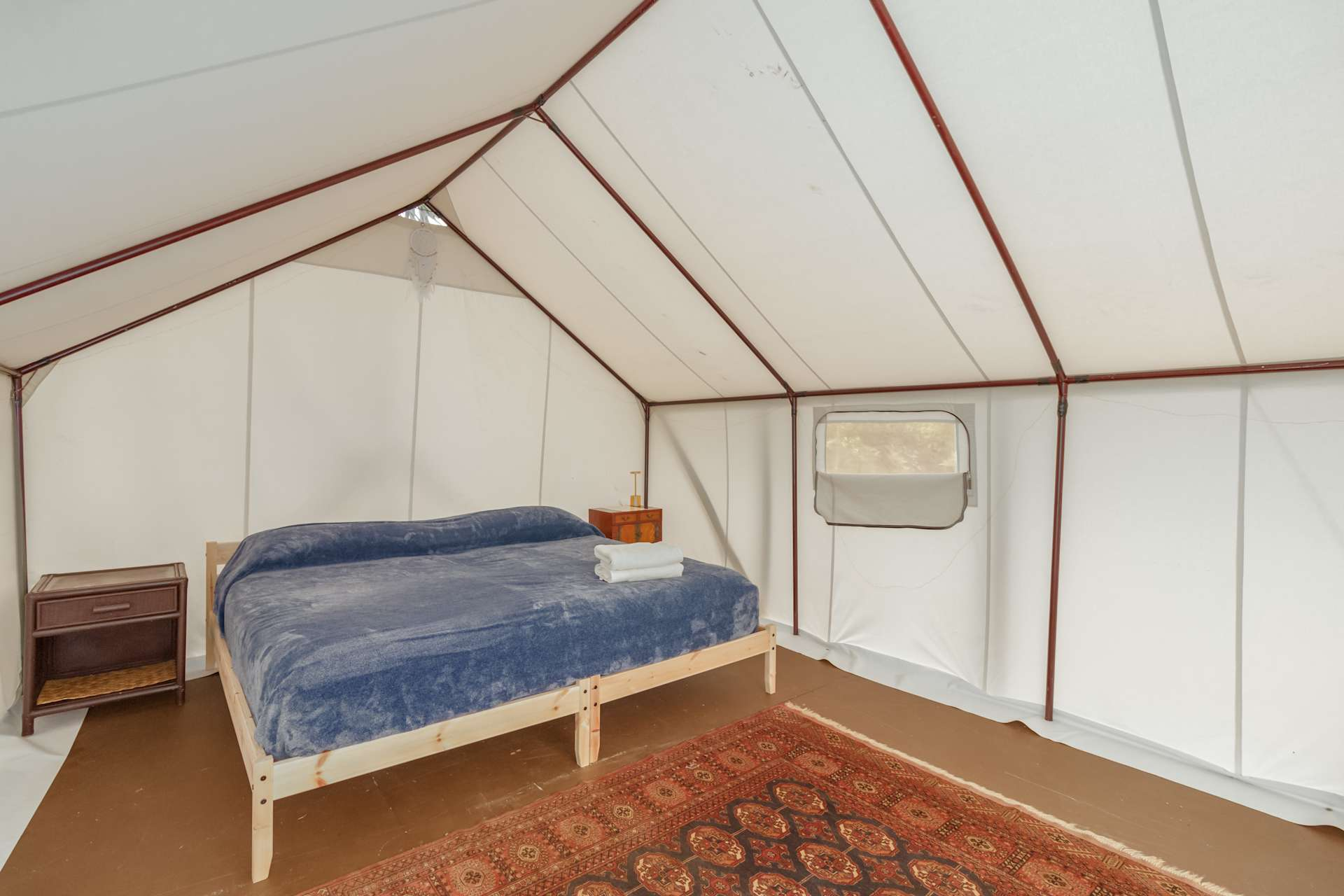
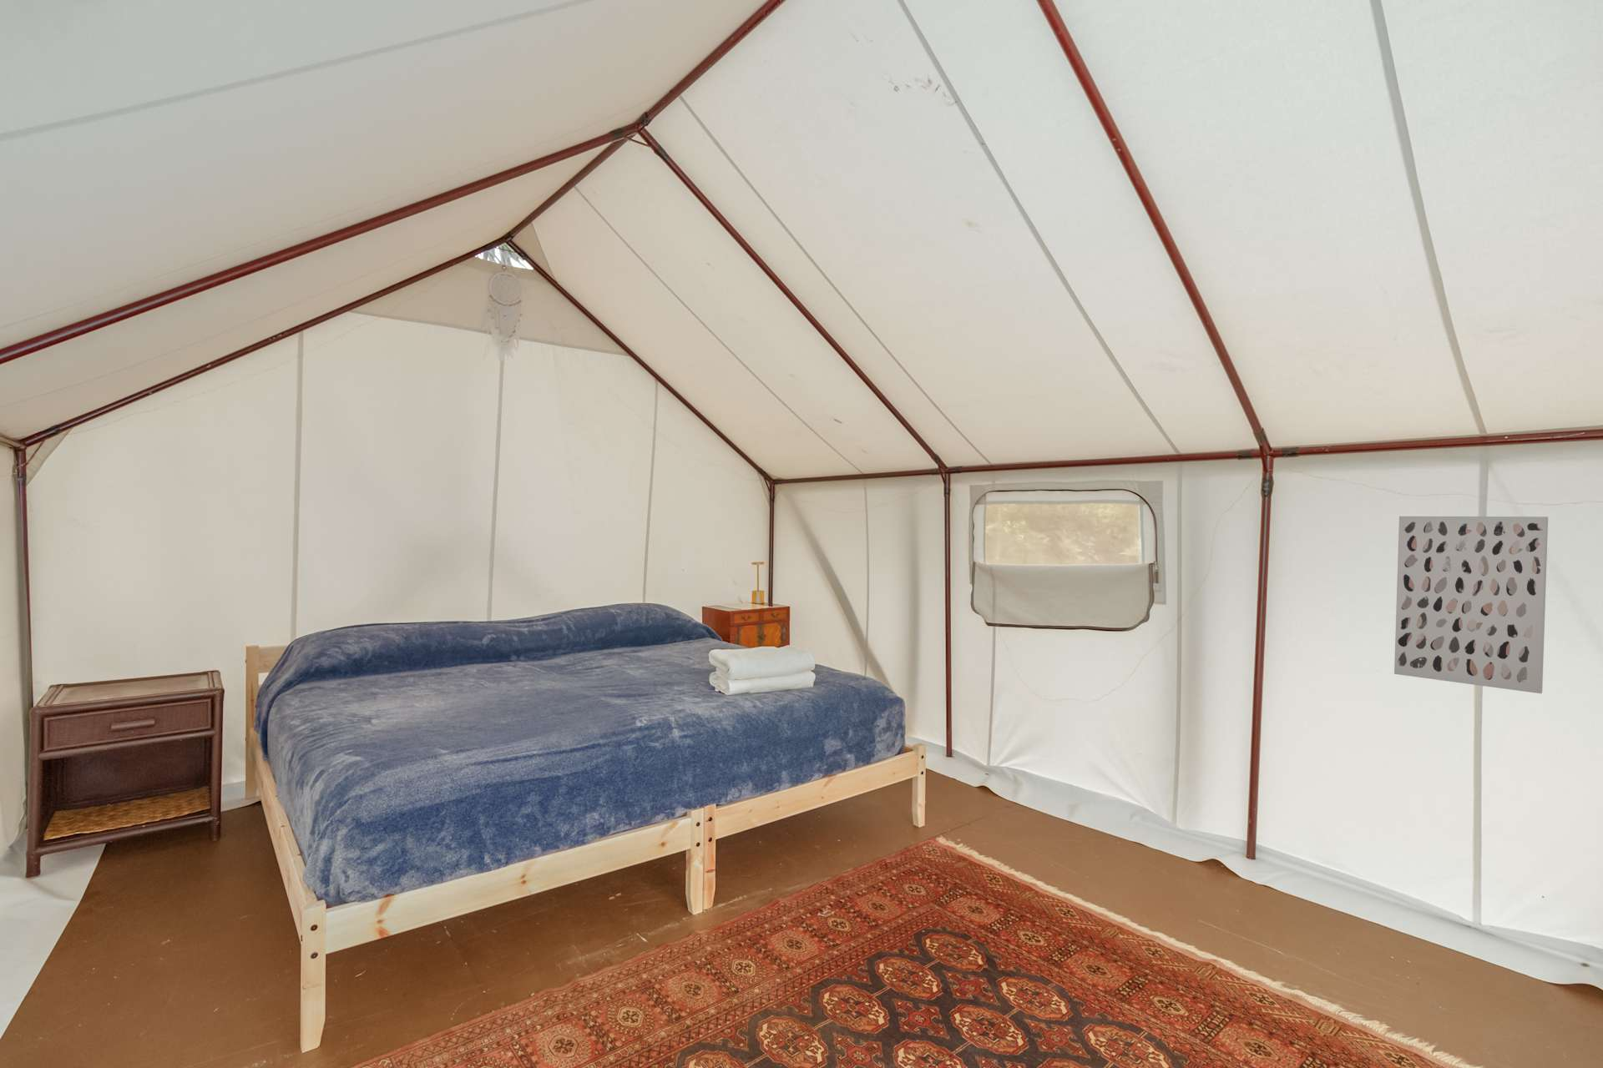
+ wall art (1466, 600)
